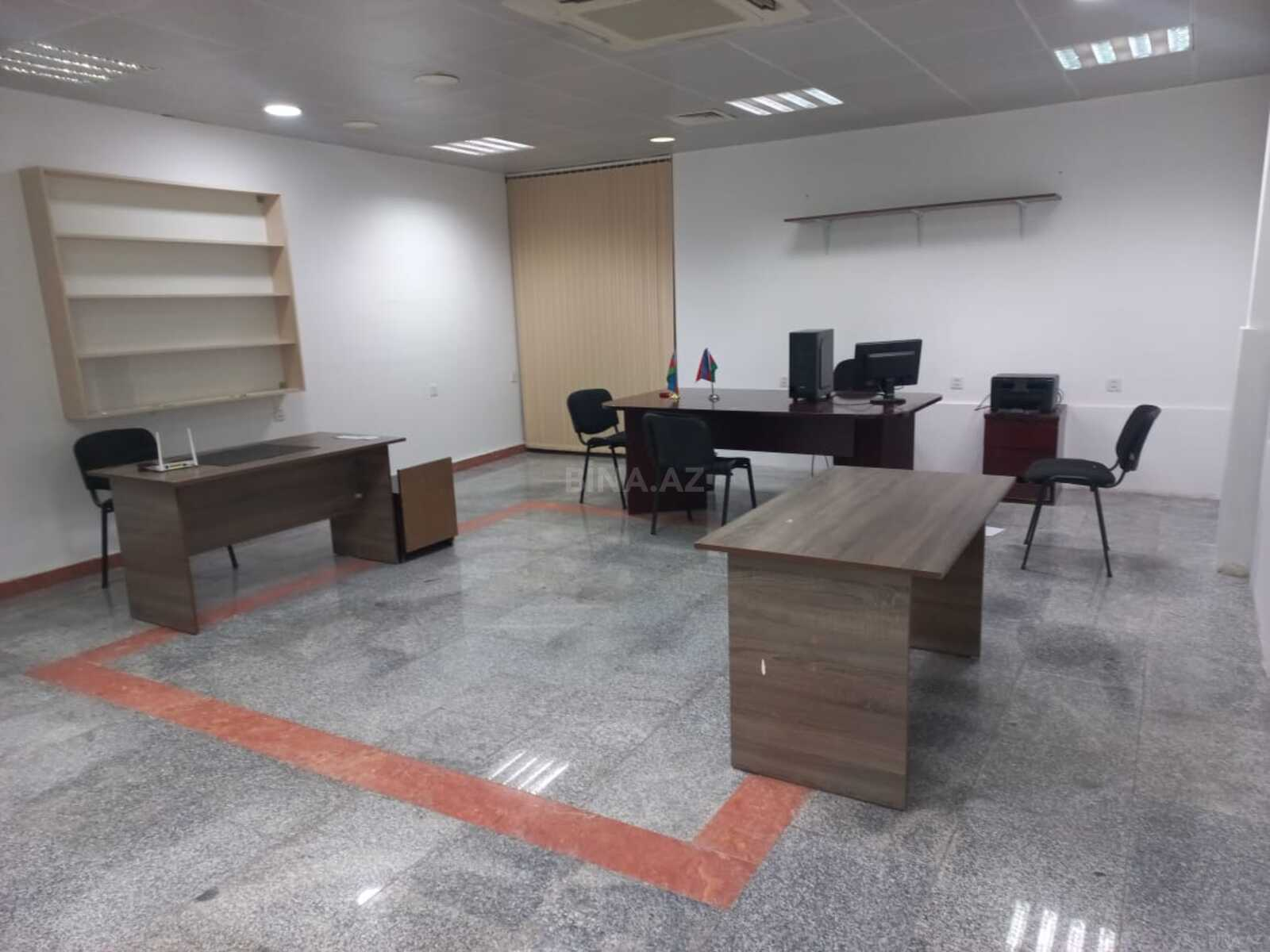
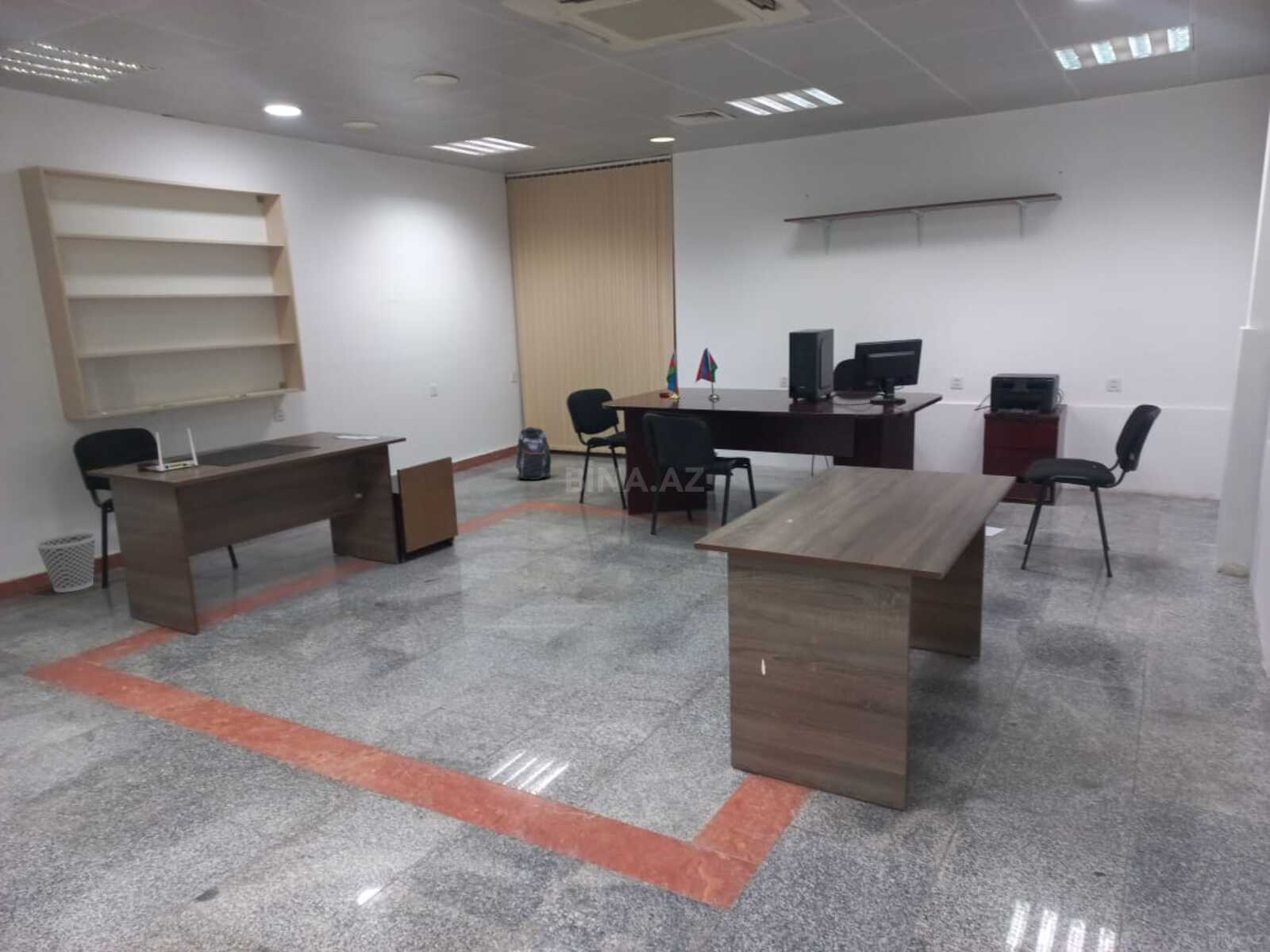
+ wastebasket (70, 562)
+ backpack (533, 452)
